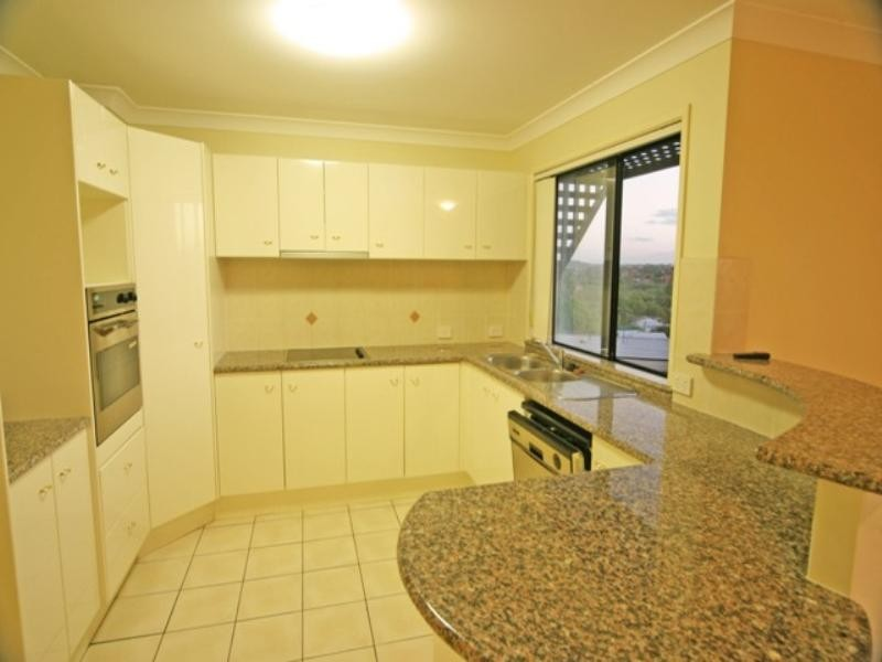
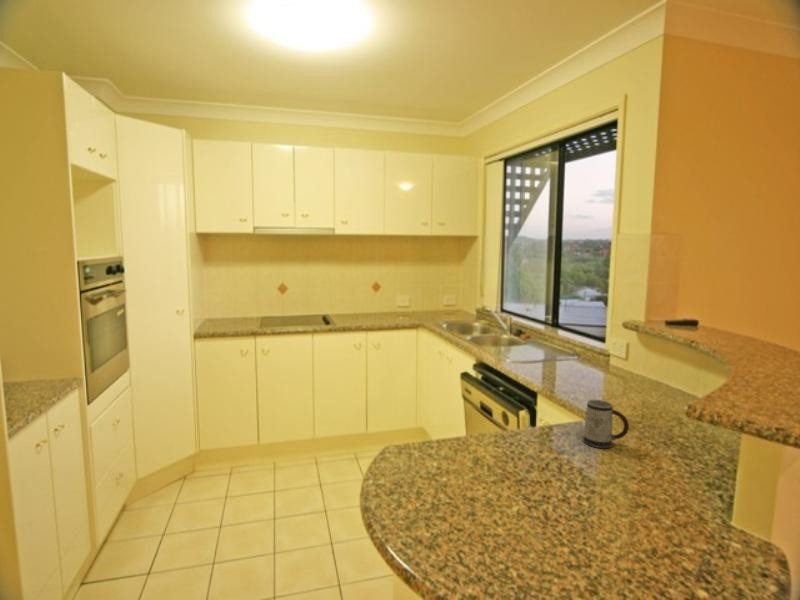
+ mug (605, 424)
